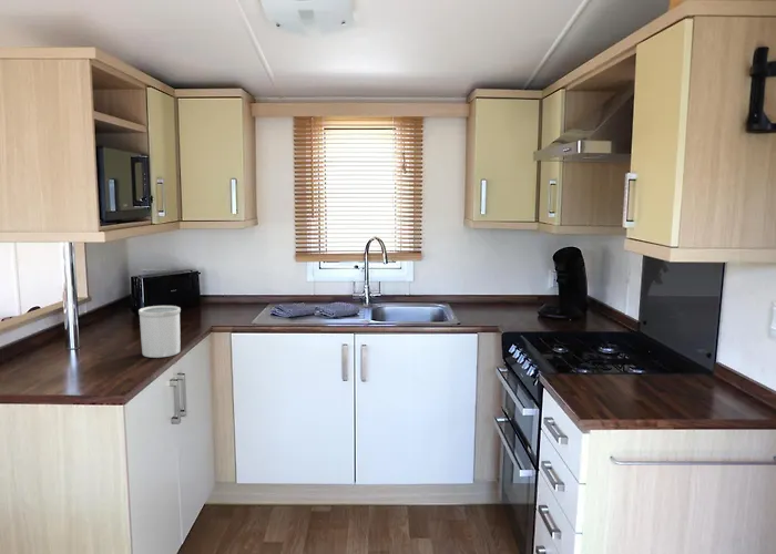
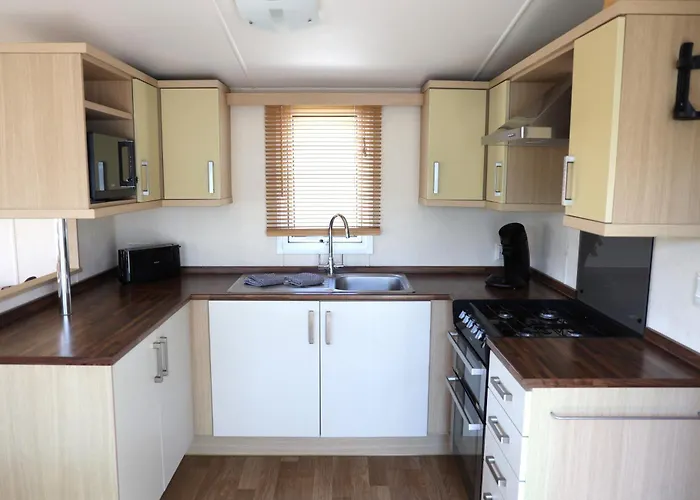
- utensil holder (160, 330)
